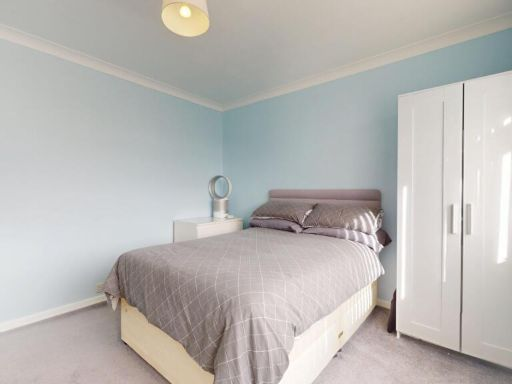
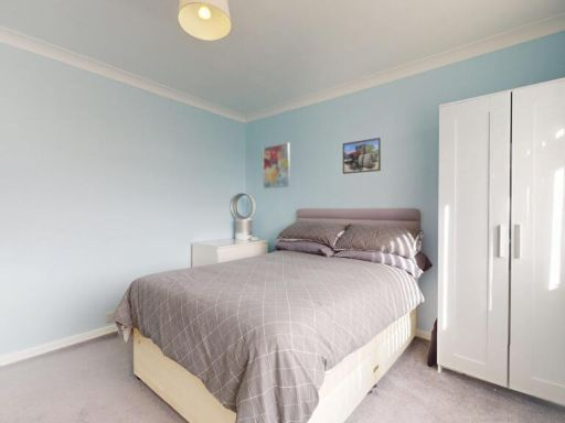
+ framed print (361, 156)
+ wall art (276, 166)
